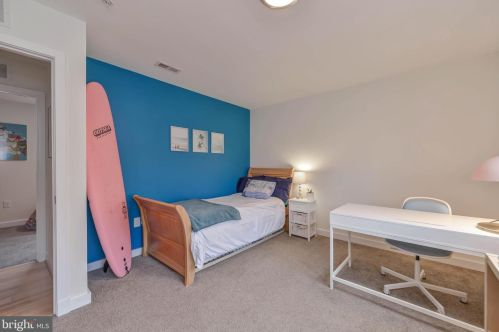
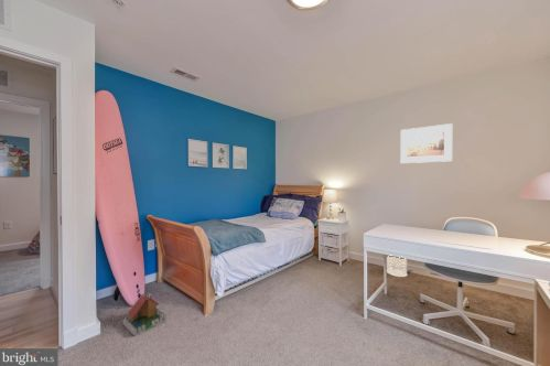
+ toy house (144, 310)
+ wastebasket (397, 261)
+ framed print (424, 144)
